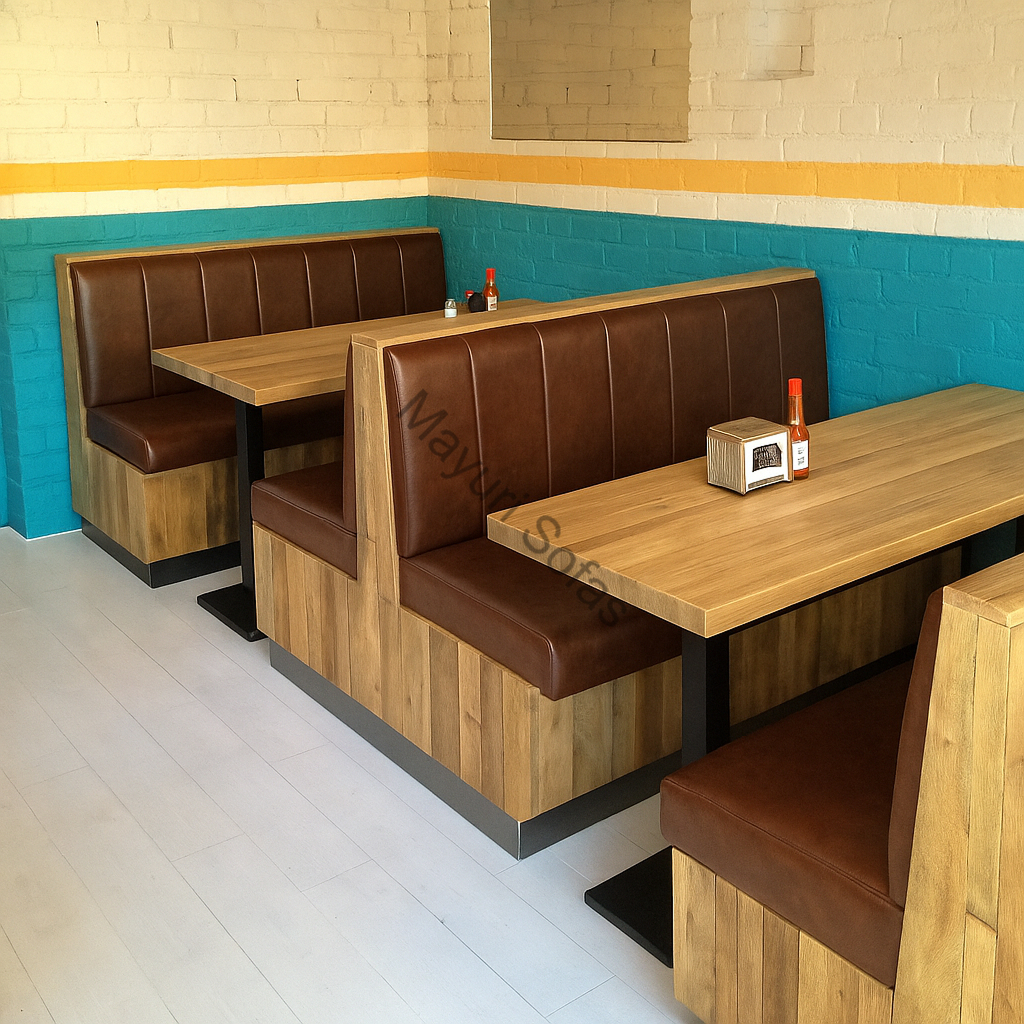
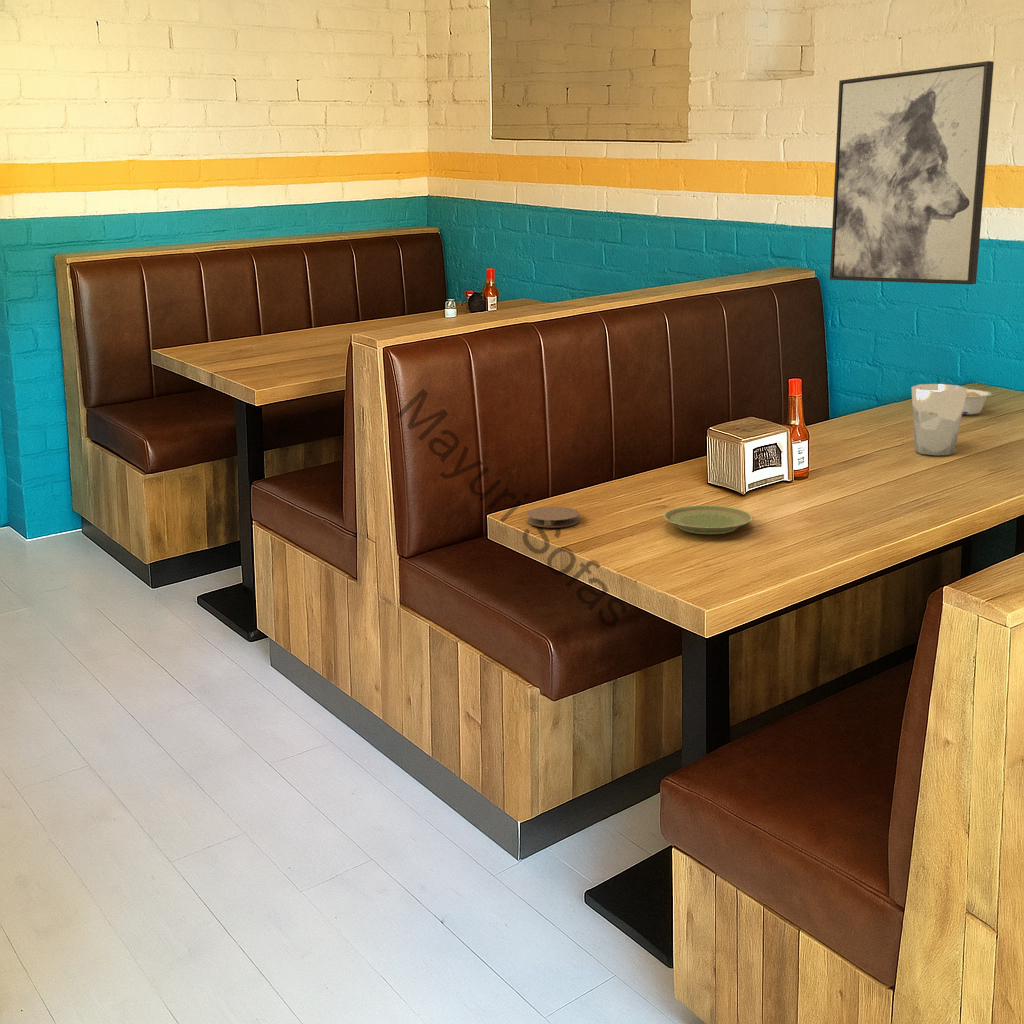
+ legume (965, 399)
+ coaster (553, 516)
+ drinking glass (936, 419)
+ wall art (905, 179)
+ plate (707, 521)
